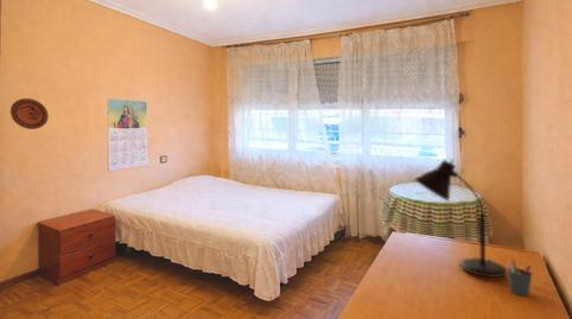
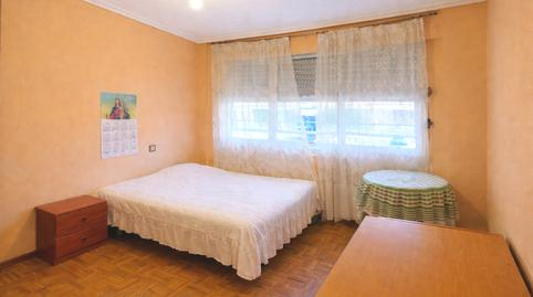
- desk lamp (449, 199)
- pen holder (519, 276)
- decorative plate (30, 114)
